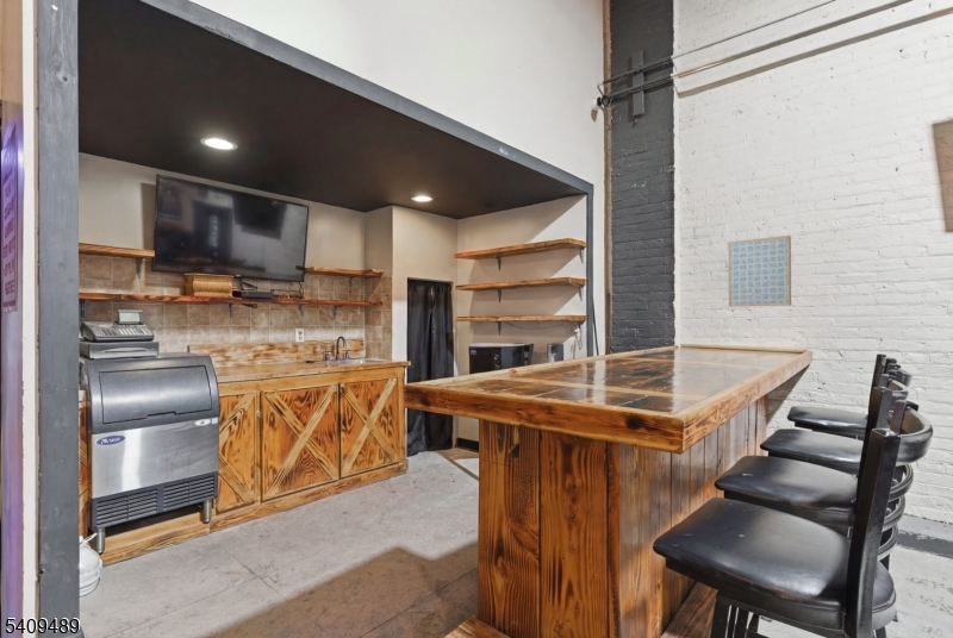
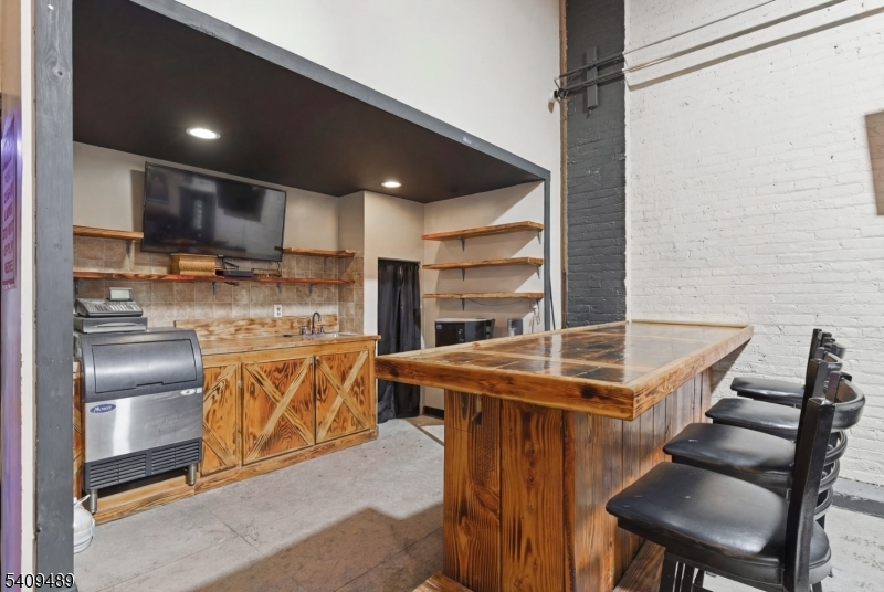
- wall art (758, 273)
